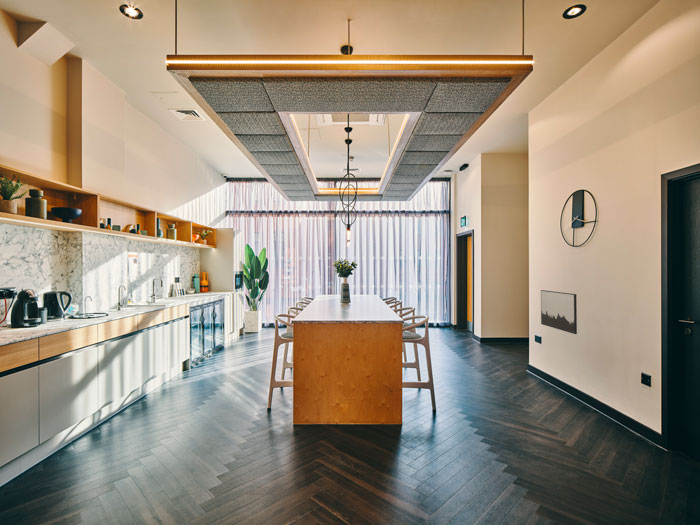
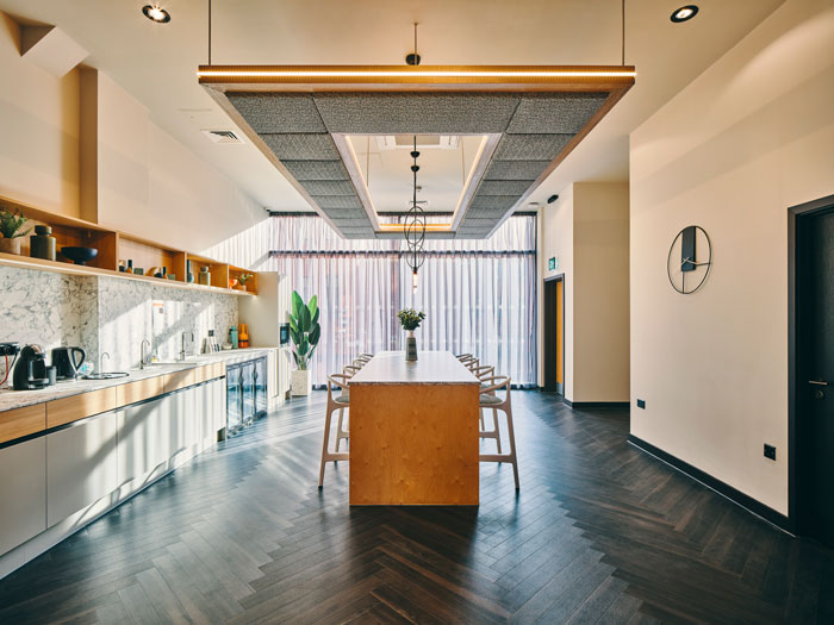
- wall art (557, 310)
